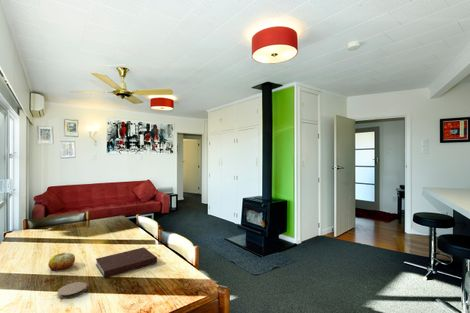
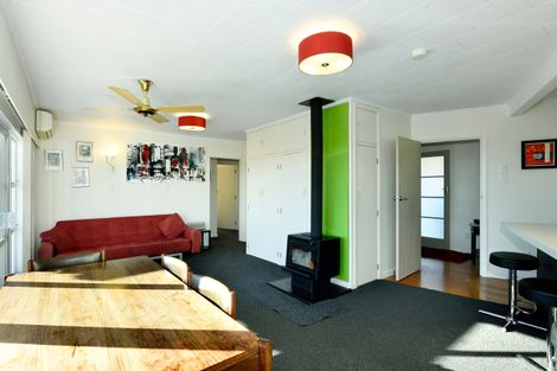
- fruit (62, 260)
- notebook (126, 260)
- coaster (72, 289)
